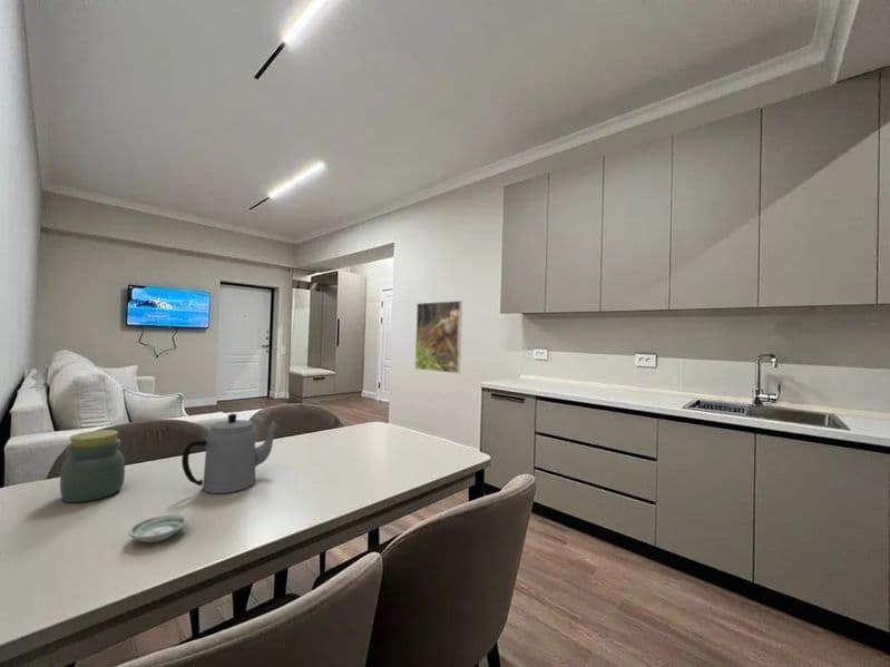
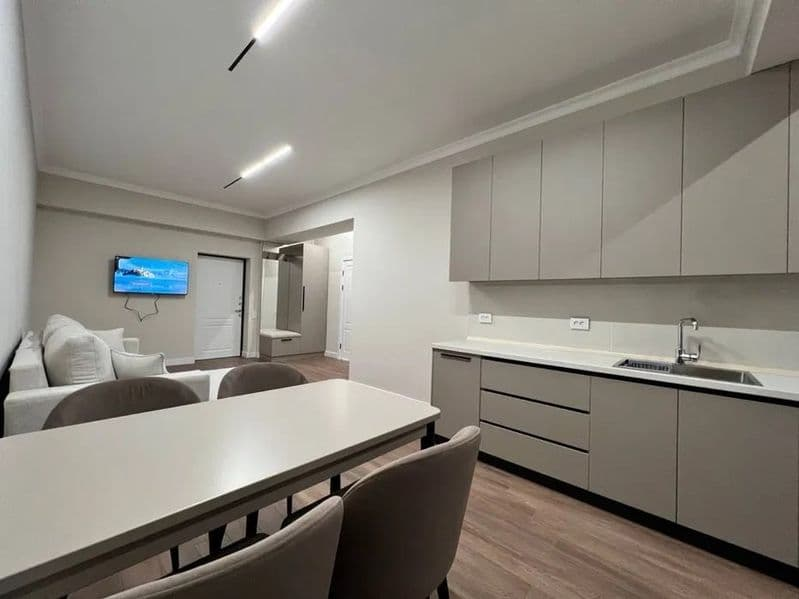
- jar (94, 463)
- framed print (437, 336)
- saucer (158, 530)
- teapot (234, 448)
